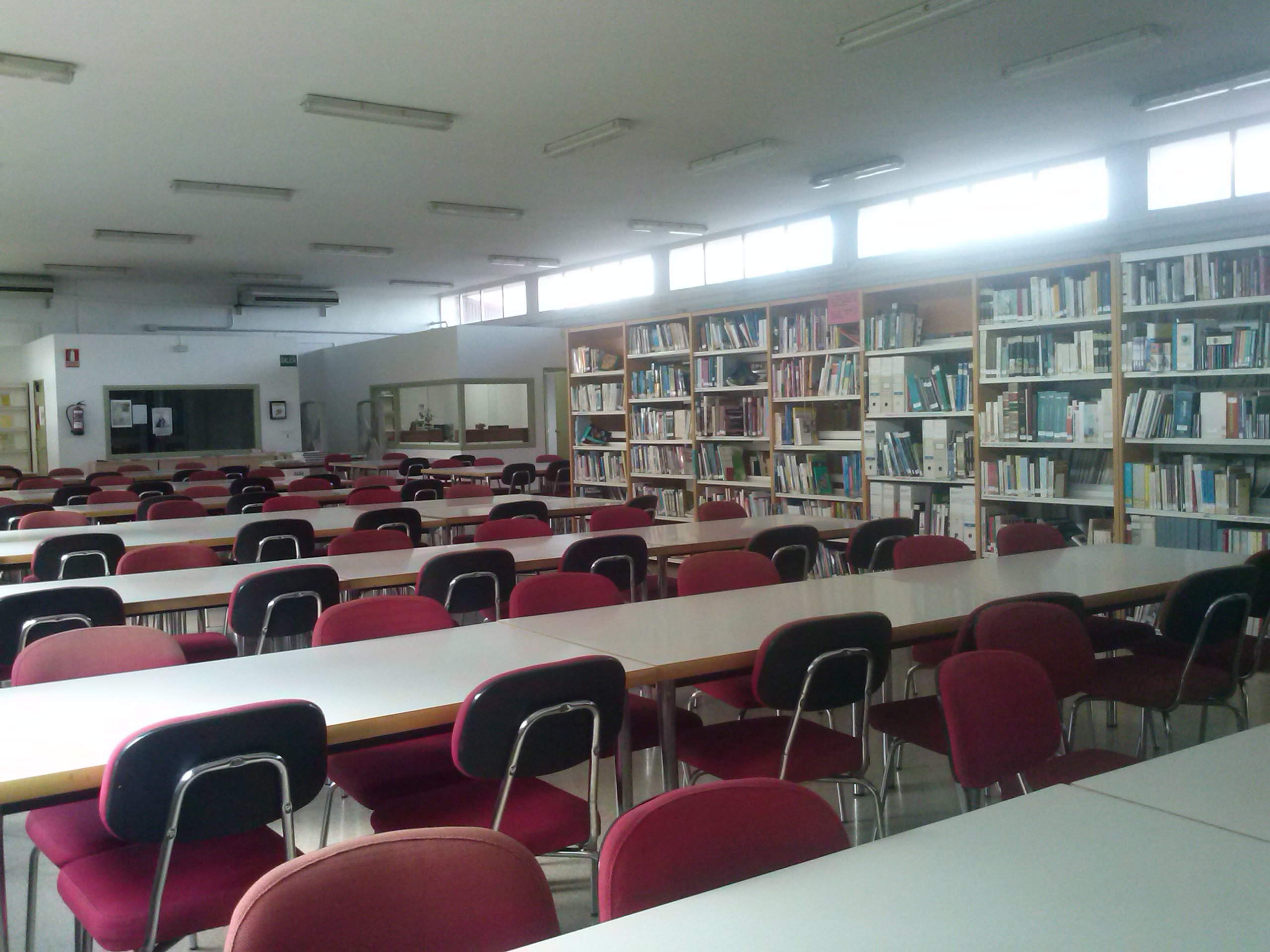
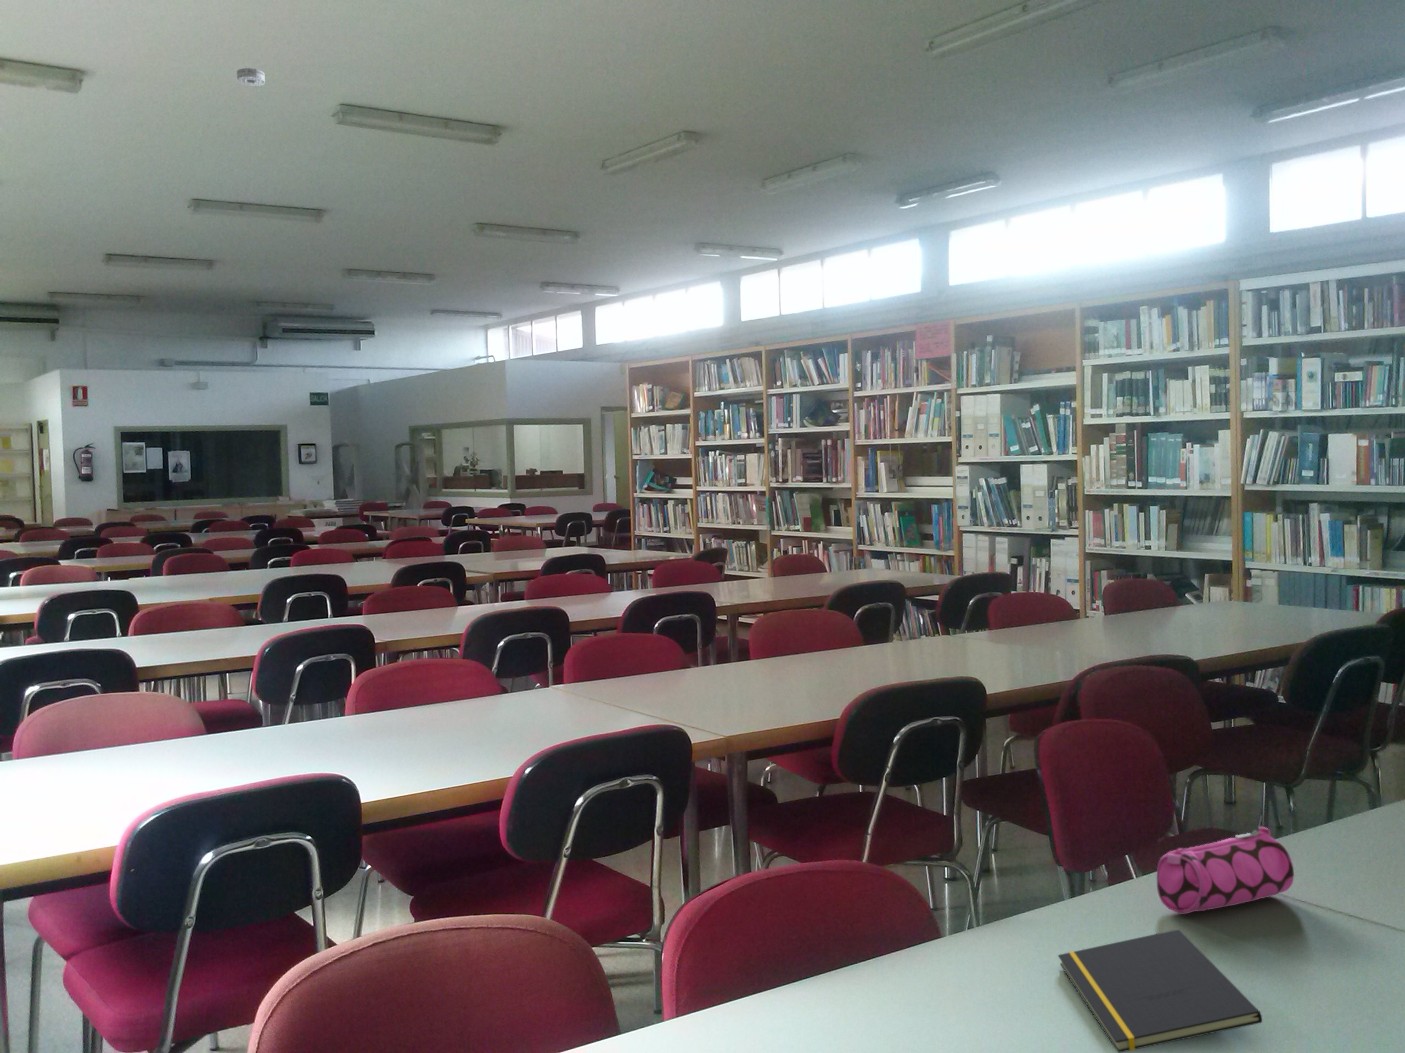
+ notepad (1151, 986)
+ smoke detector (251, 76)
+ pencil case (1222, 869)
